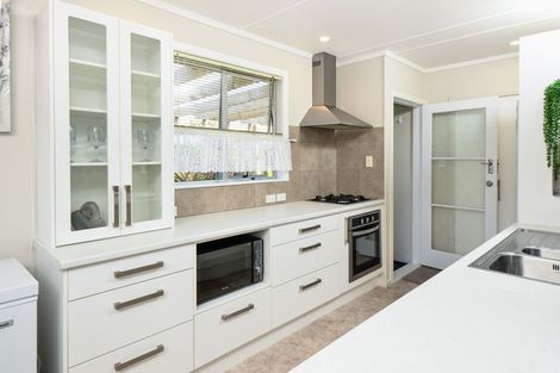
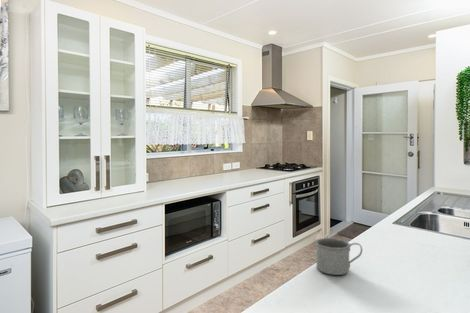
+ mug (335, 255)
